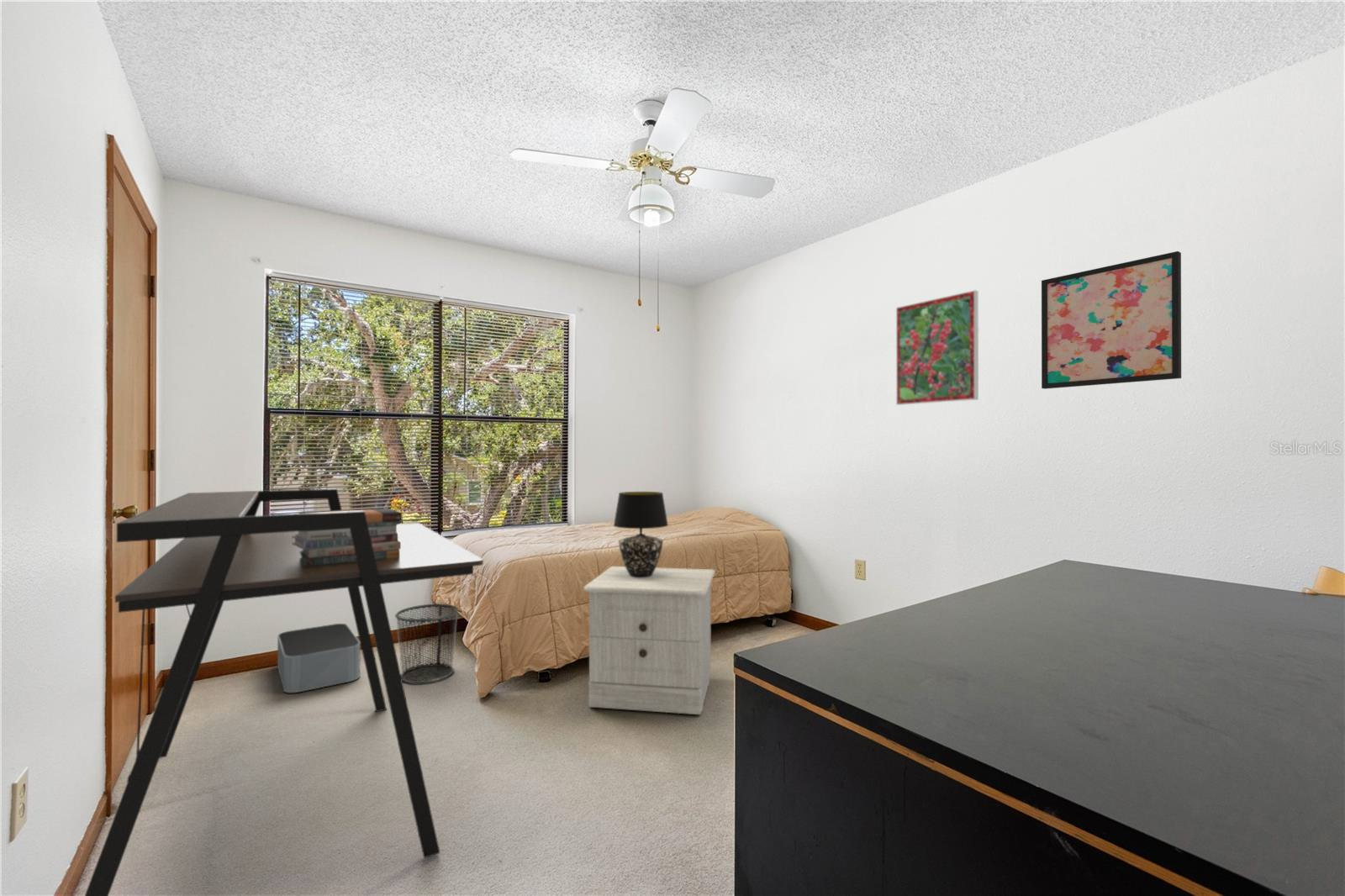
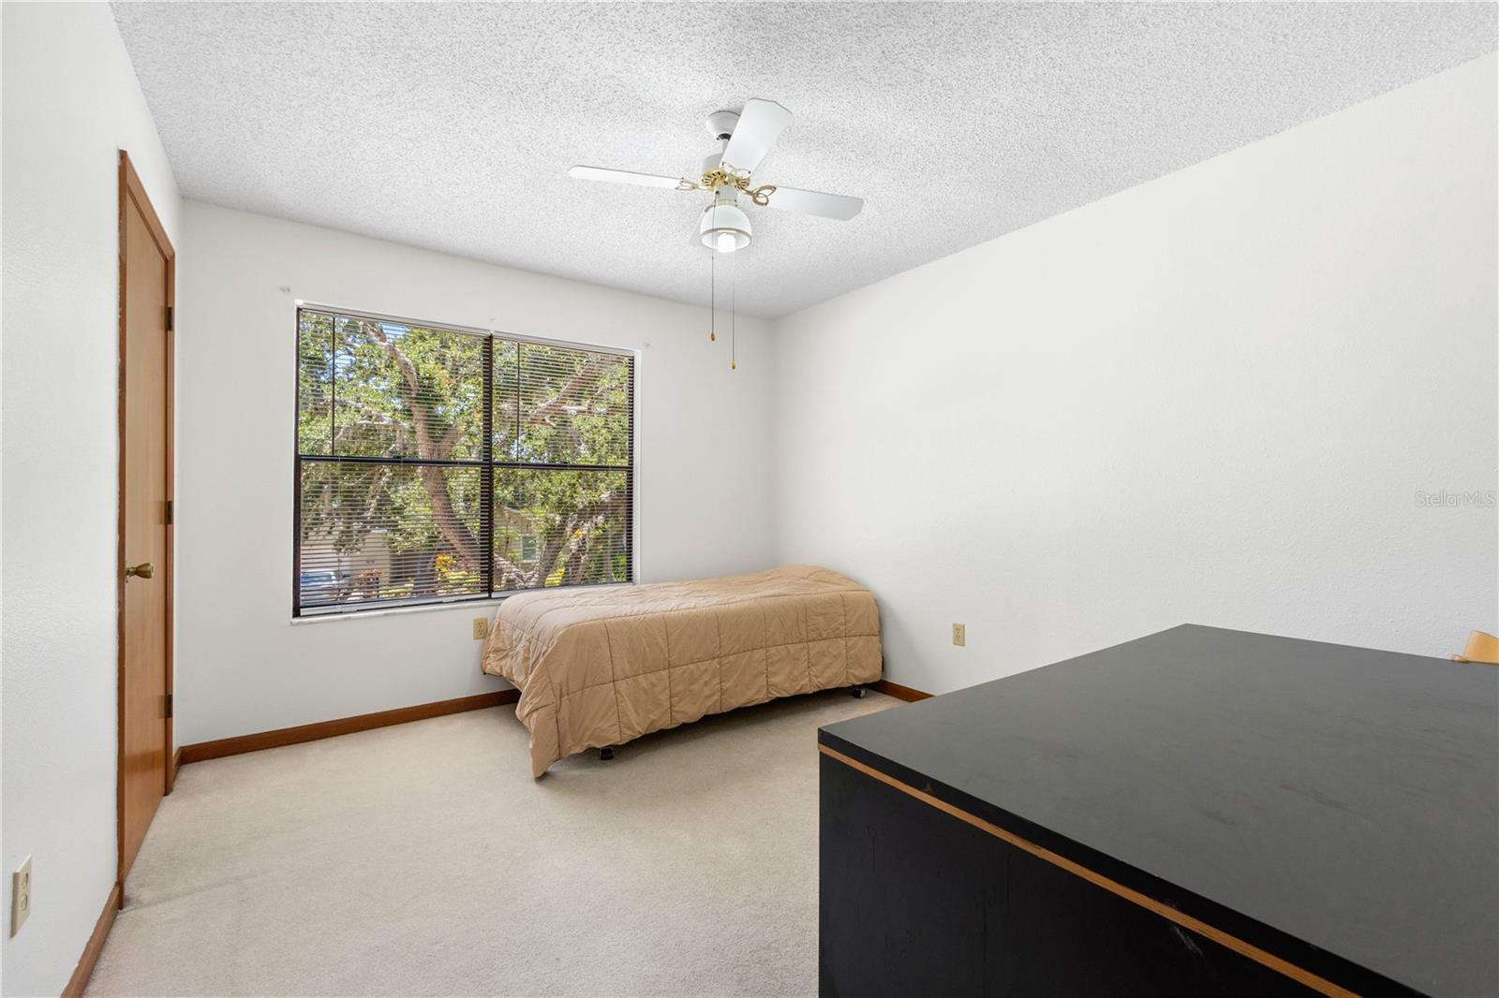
- book stack (347, 535)
- nightstand (652, 635)
- wall art (1105, 325)
- waste bin (427, 642)
- table lamp (641, 534)
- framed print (935, 350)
- desk (291, 593)
- storage bin (318, 655)
